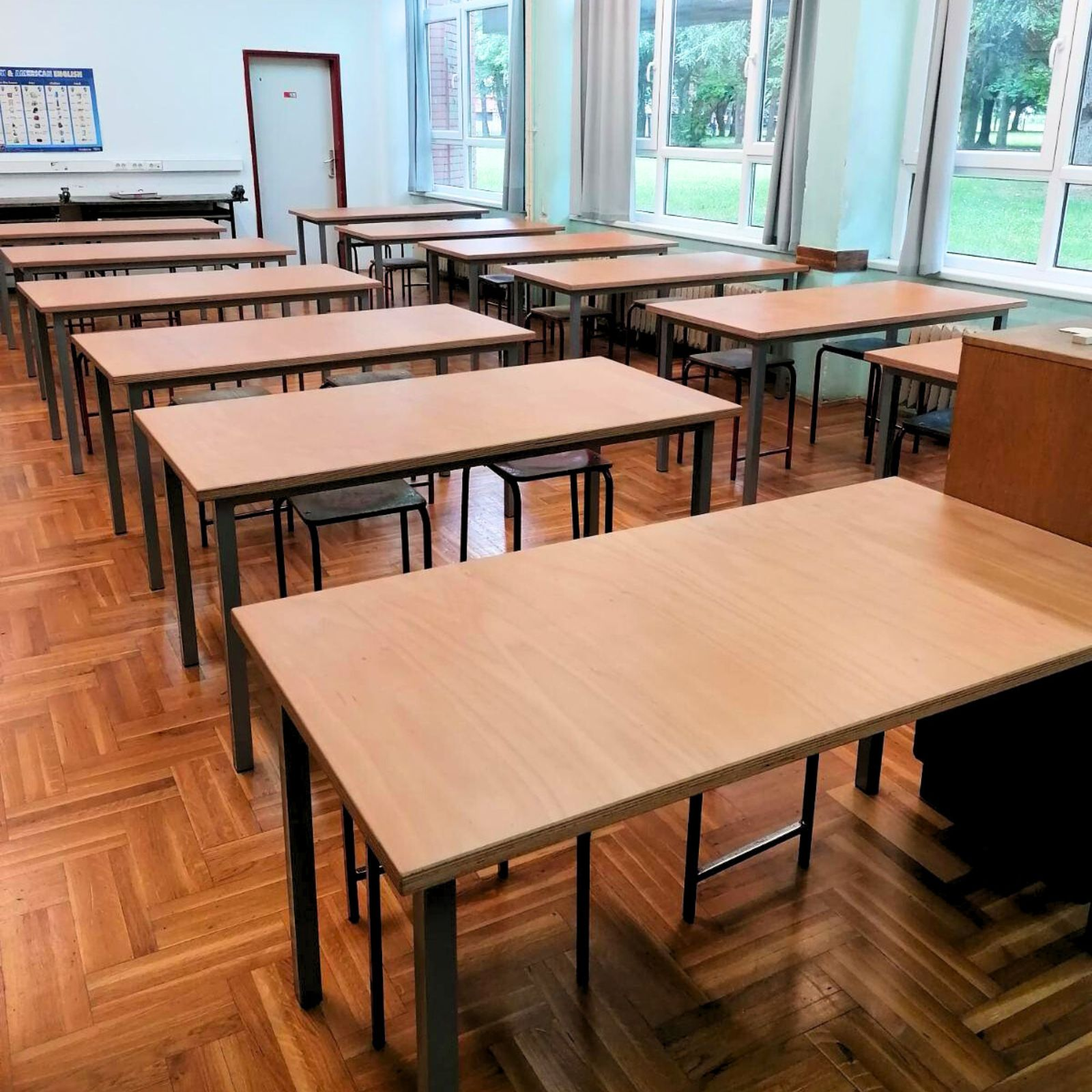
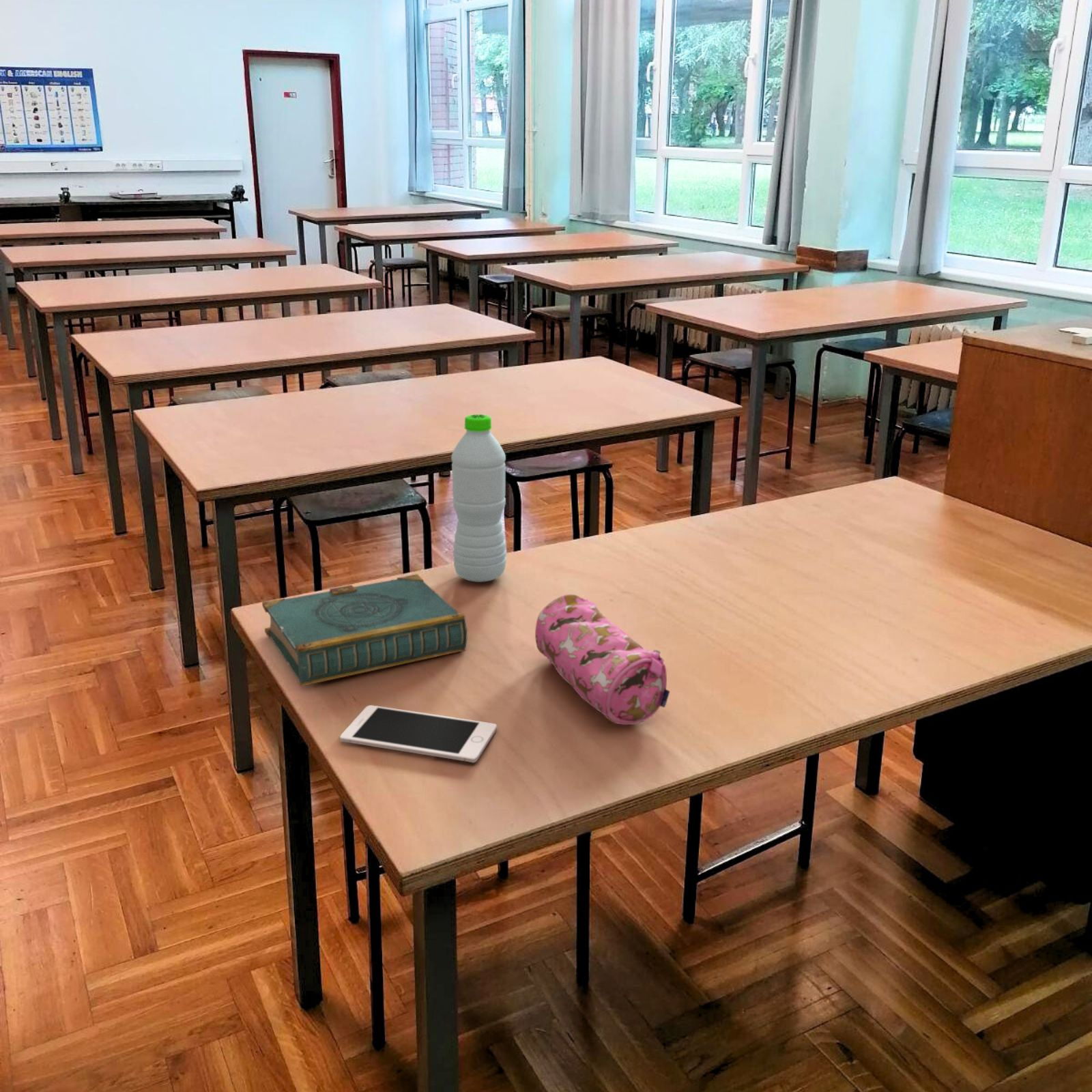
+ water bottle (478, 499)
+ cell phone (419, 732)
+ book (367, 624)
+ pencil case (597, 655)
